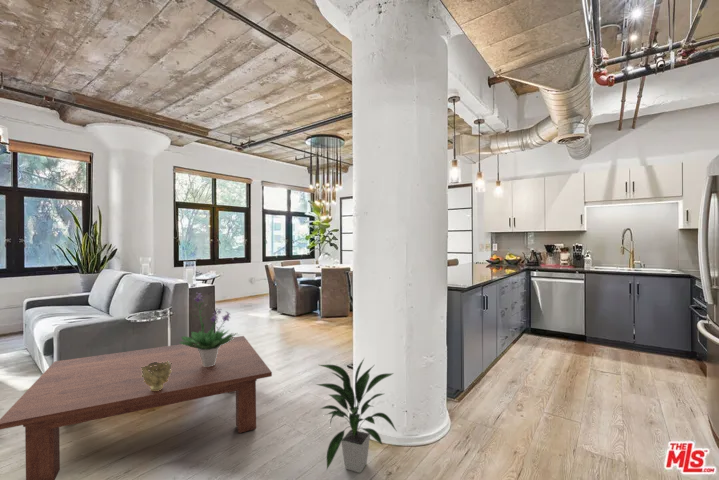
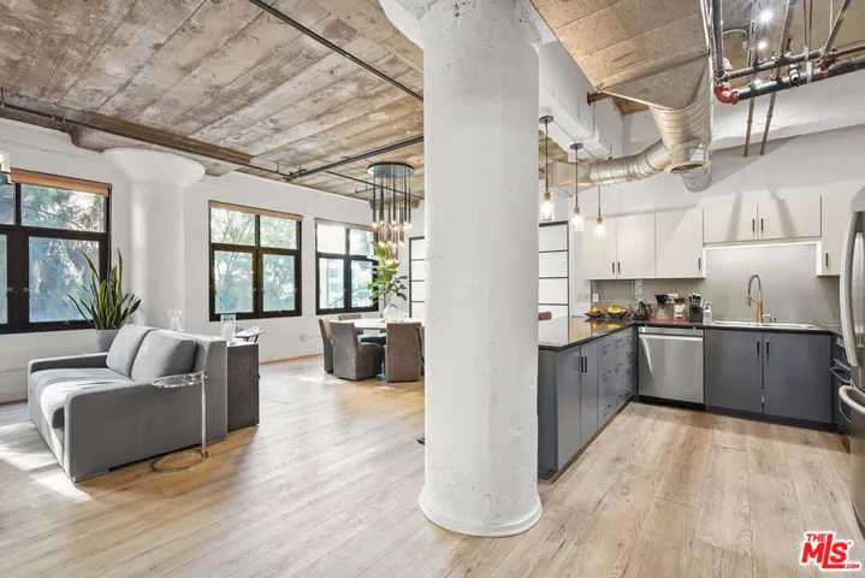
- decorative bowl (156, 376)
- indoor plant (352, 412)
- coffee table (158, 394)
- potted plant (210, 329)
